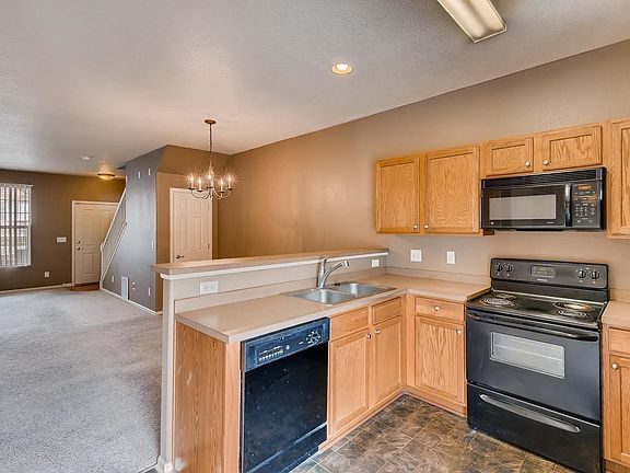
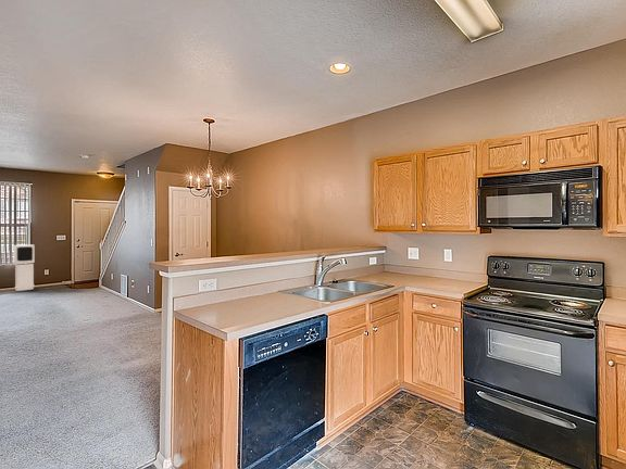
+ air purifier (23, 267)
